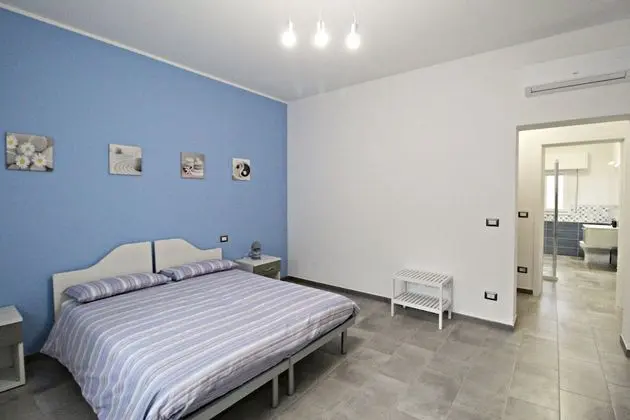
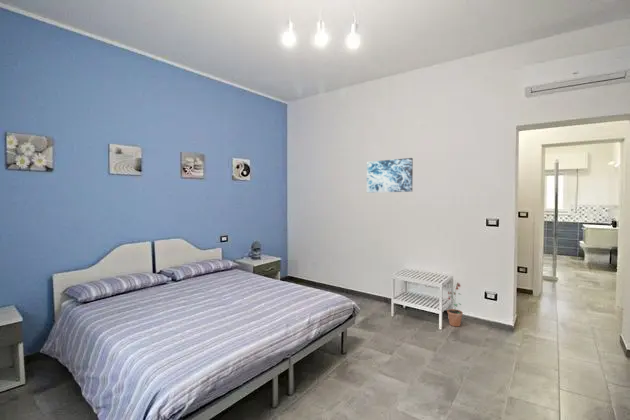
+ potted plant (453, 304)
+ wall art (388, 176)
